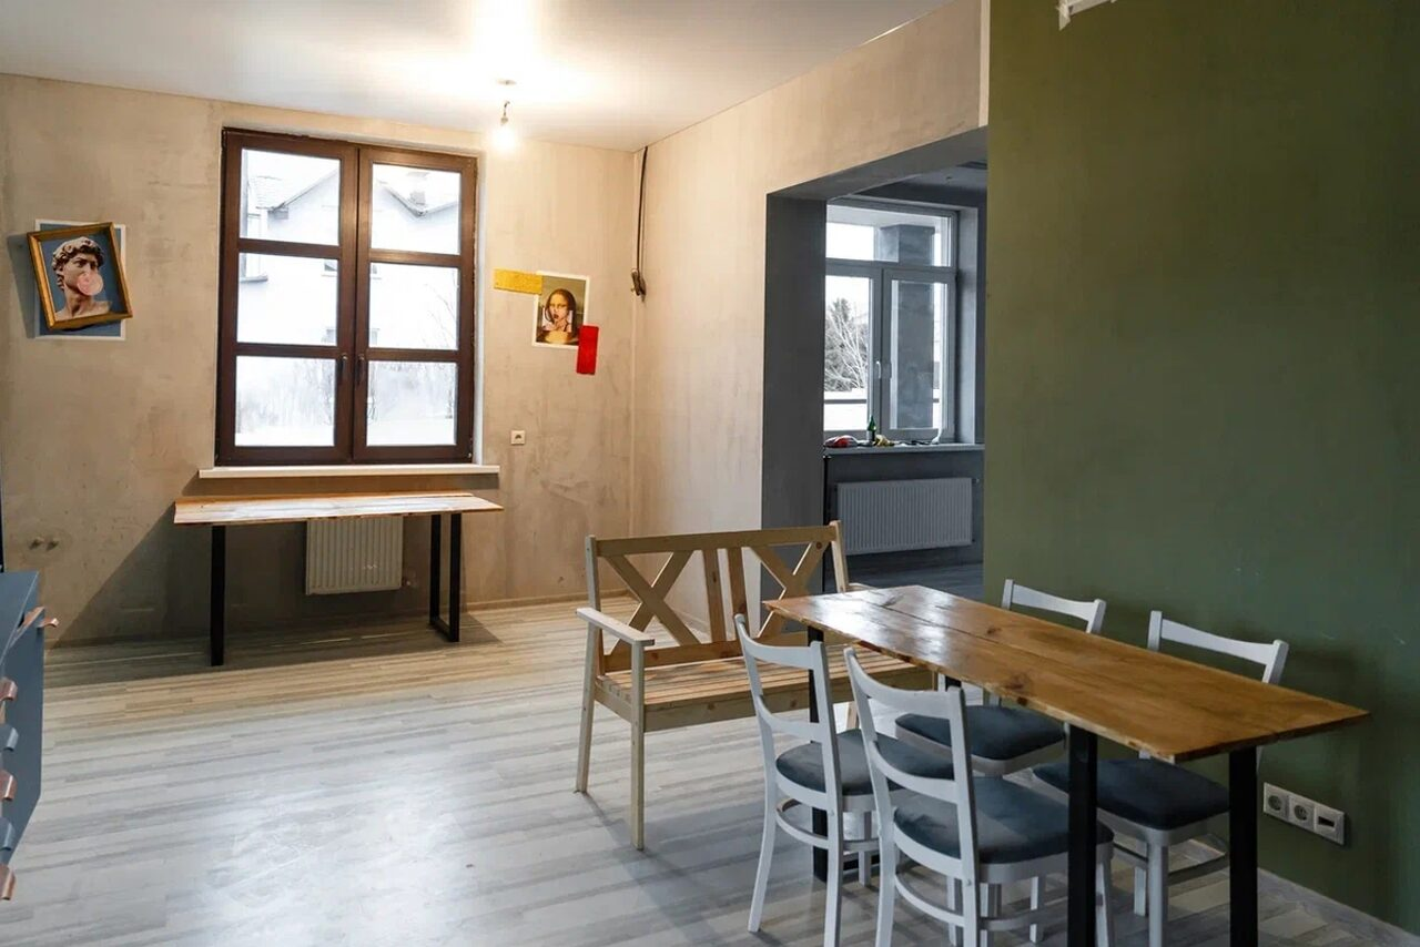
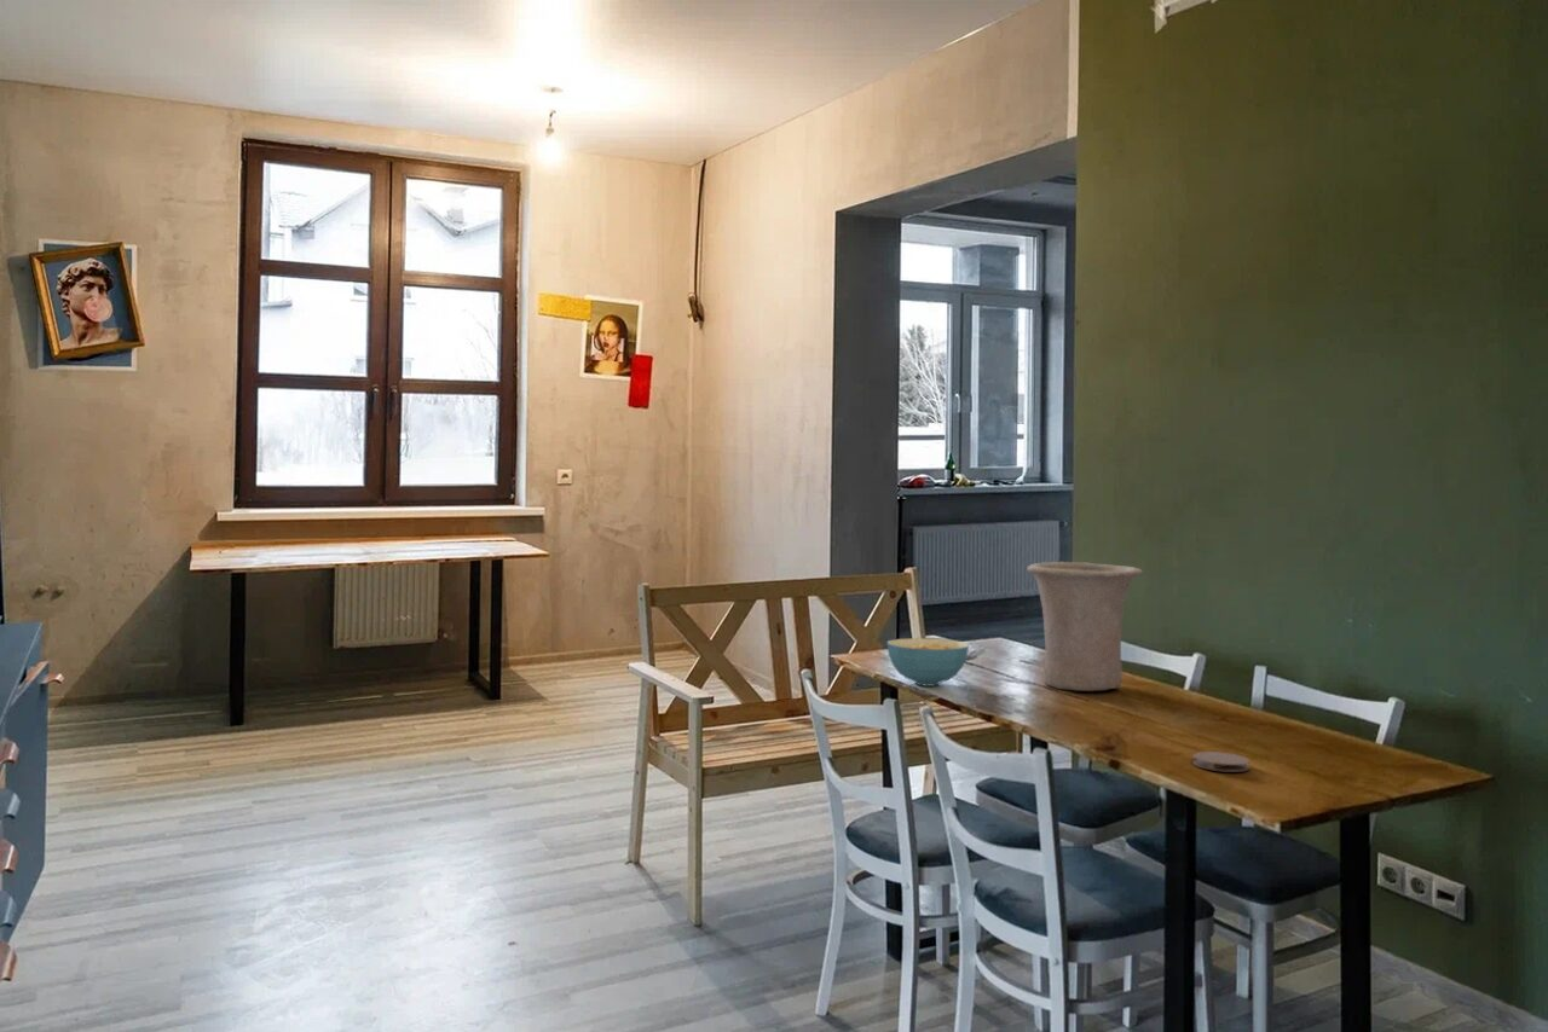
+ cereal bowl (926, 663)
+ vase (1082, 625)
+ coaster (1220, 761)
